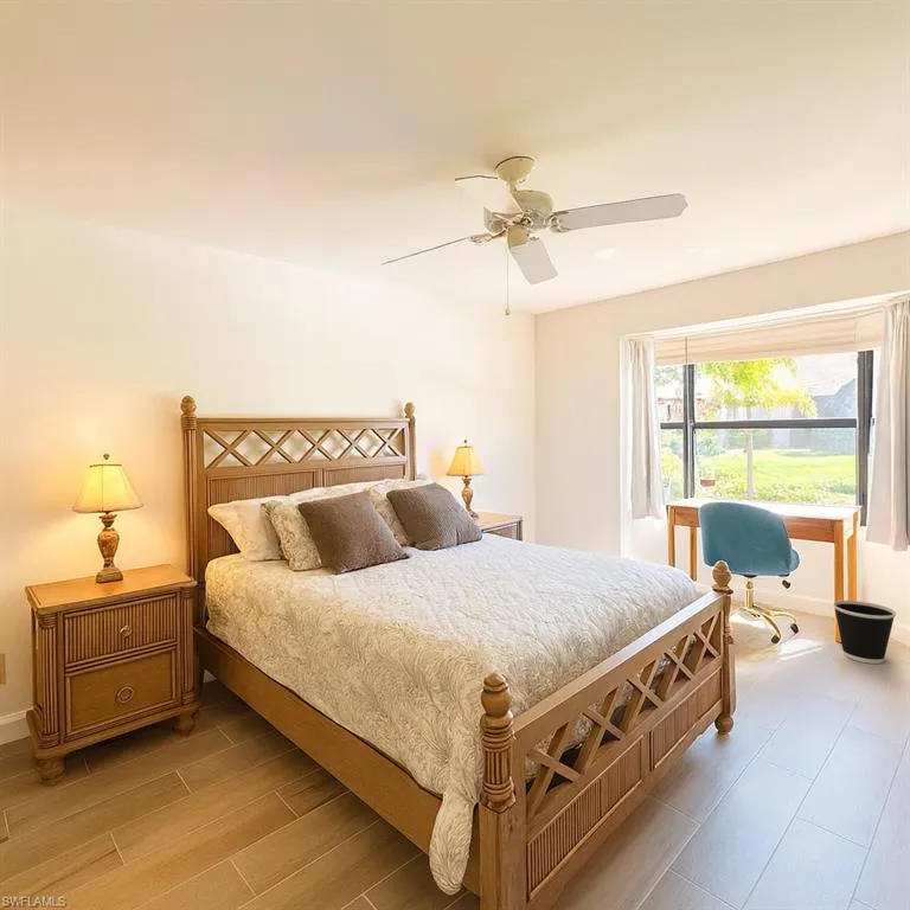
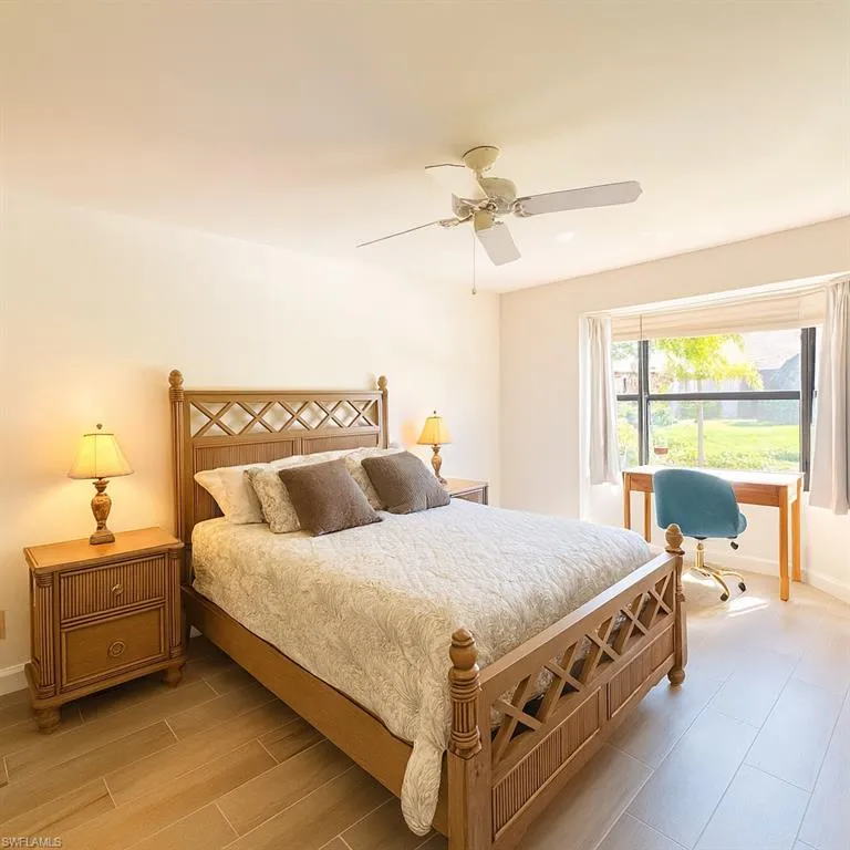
- wastebasket (863, 632)
